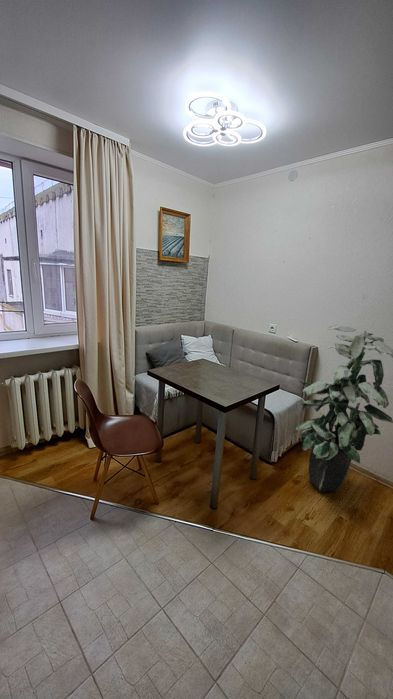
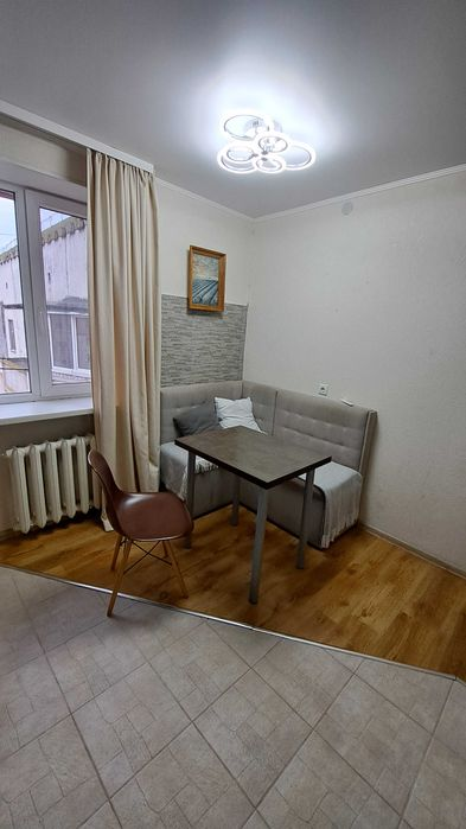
- indoor plant (338, 409)
